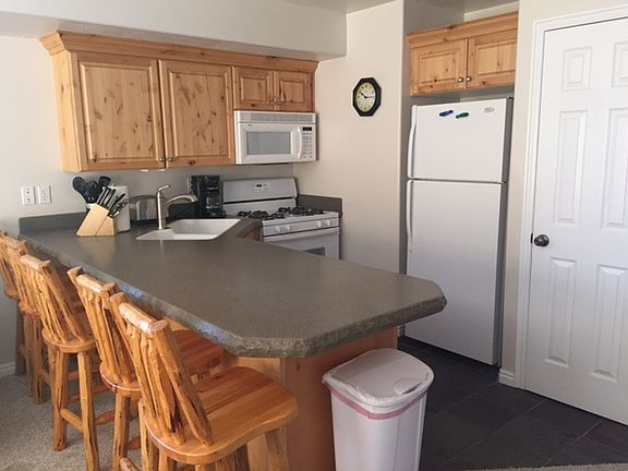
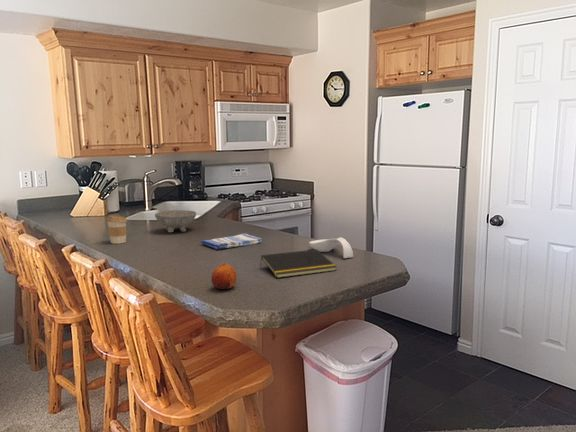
+ spoon rest (331, 244)
+ fruit (224, 276)
+ notepad (298, 262)
+ bowl (176, 221)
+ dish towel (231, 240)
+ coffee cup (117, 228)
